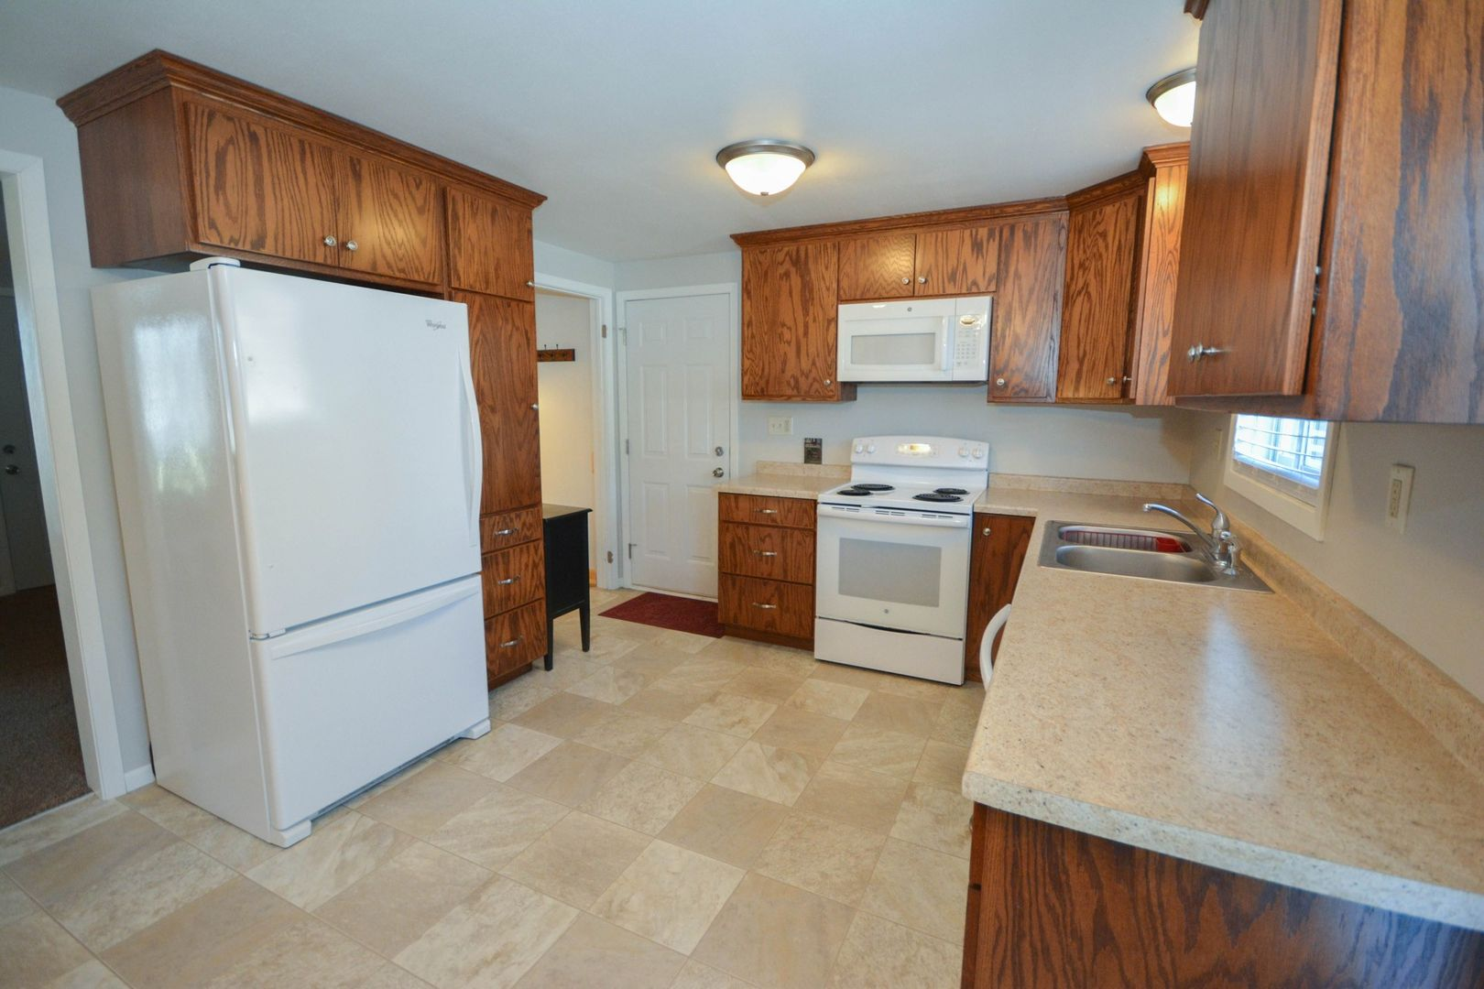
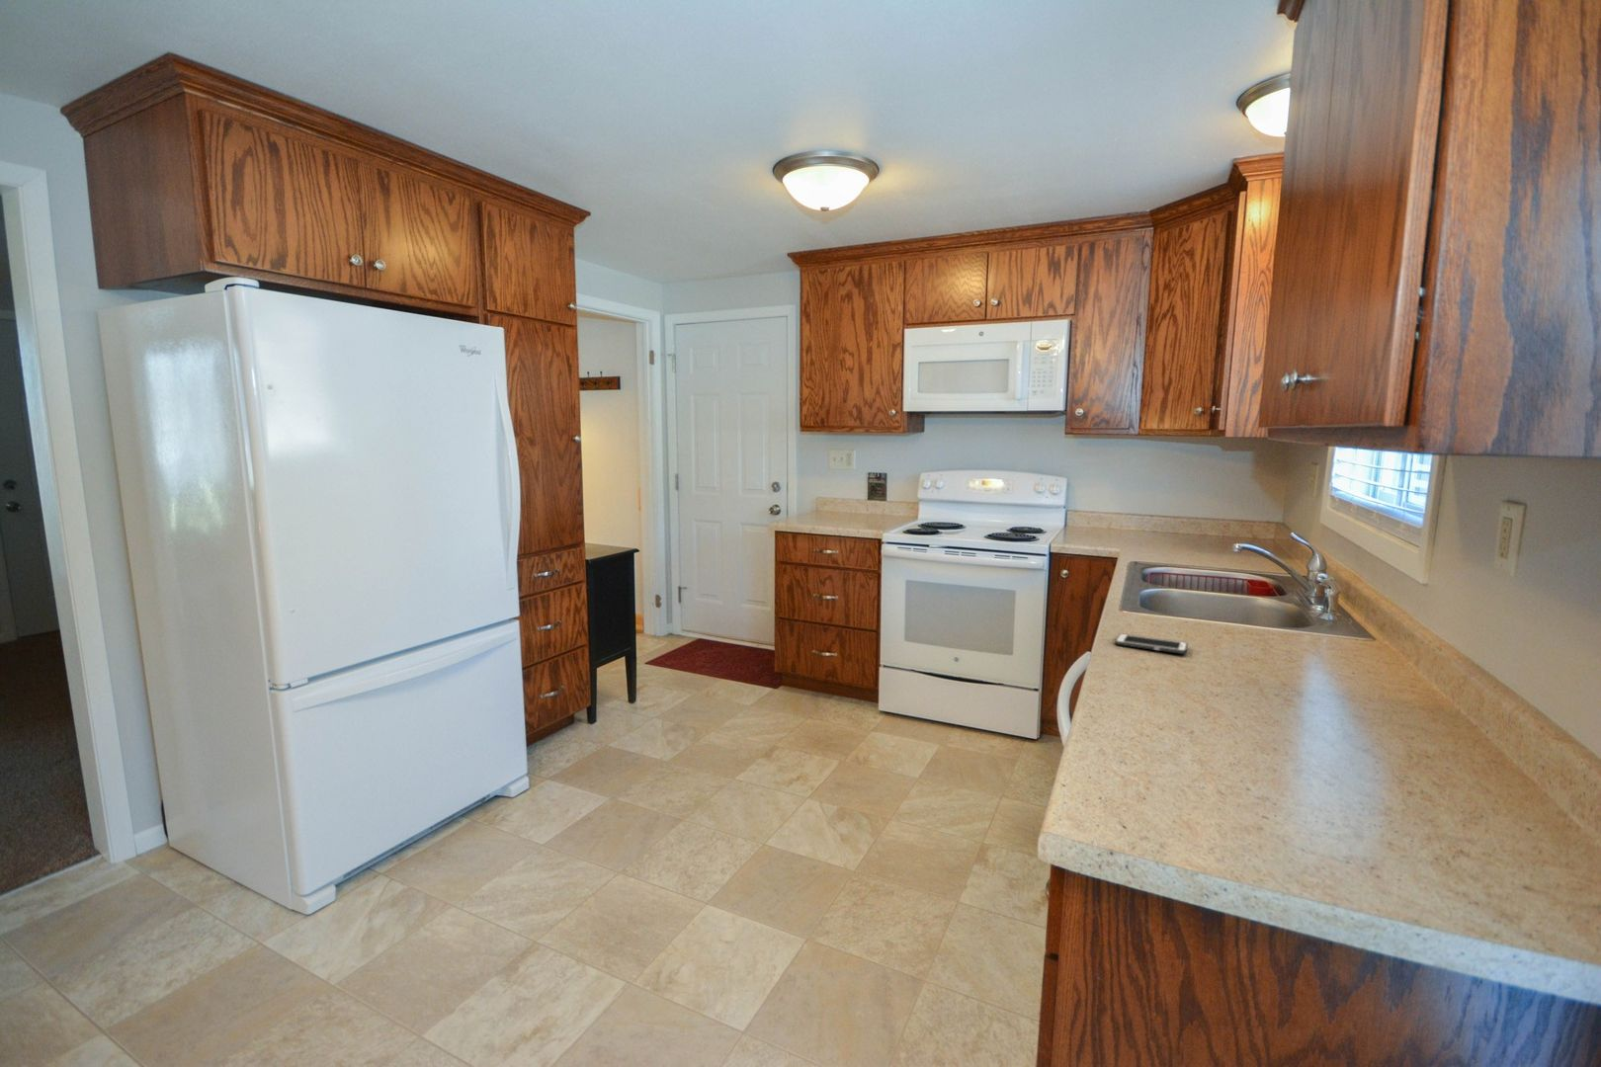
+ cell phone (1151, 643)
